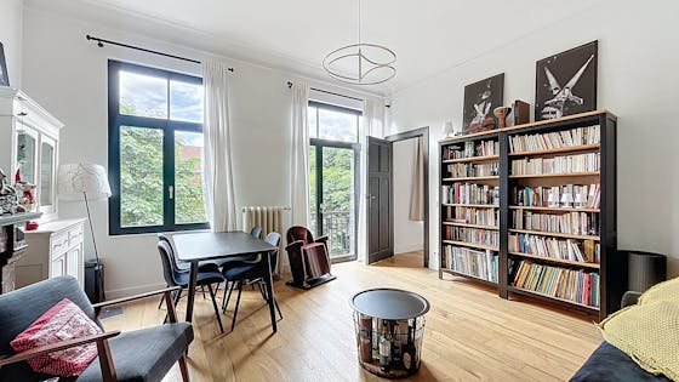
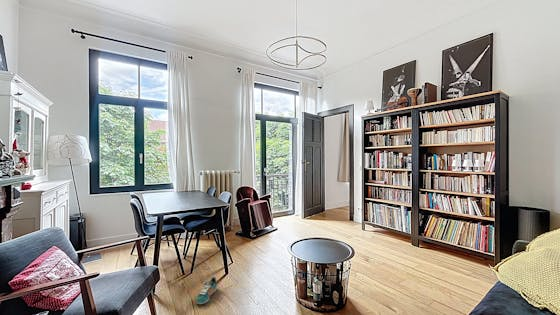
+ sneaker (206, 289)
